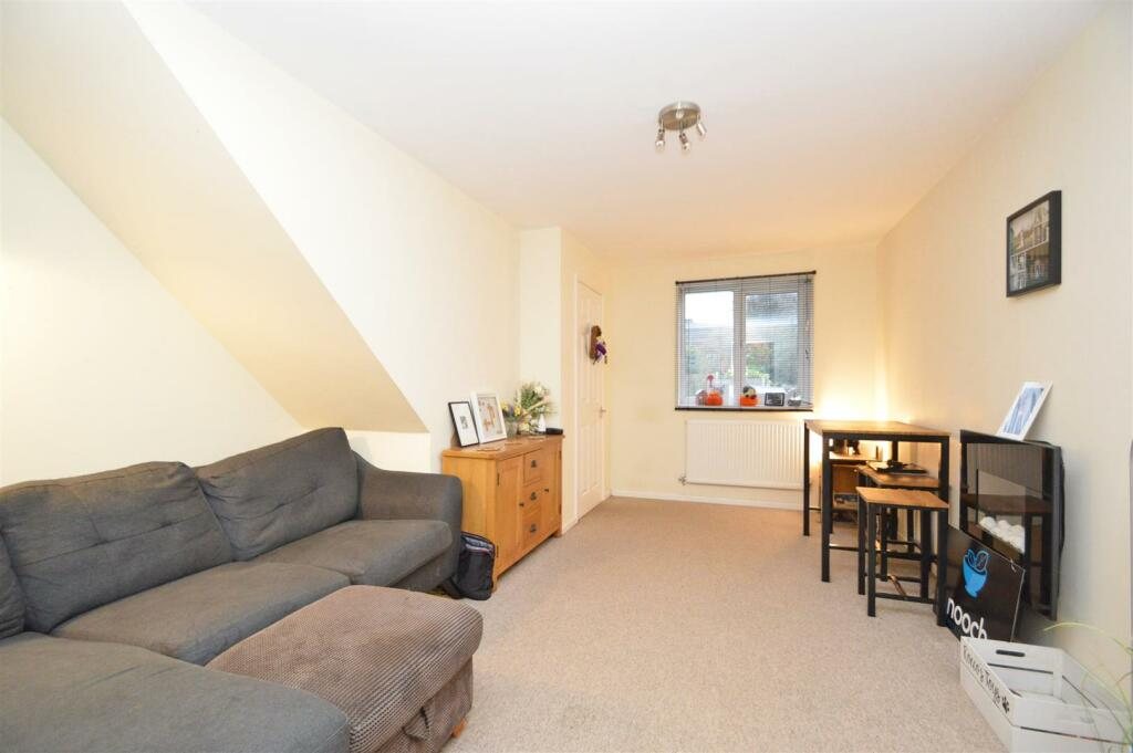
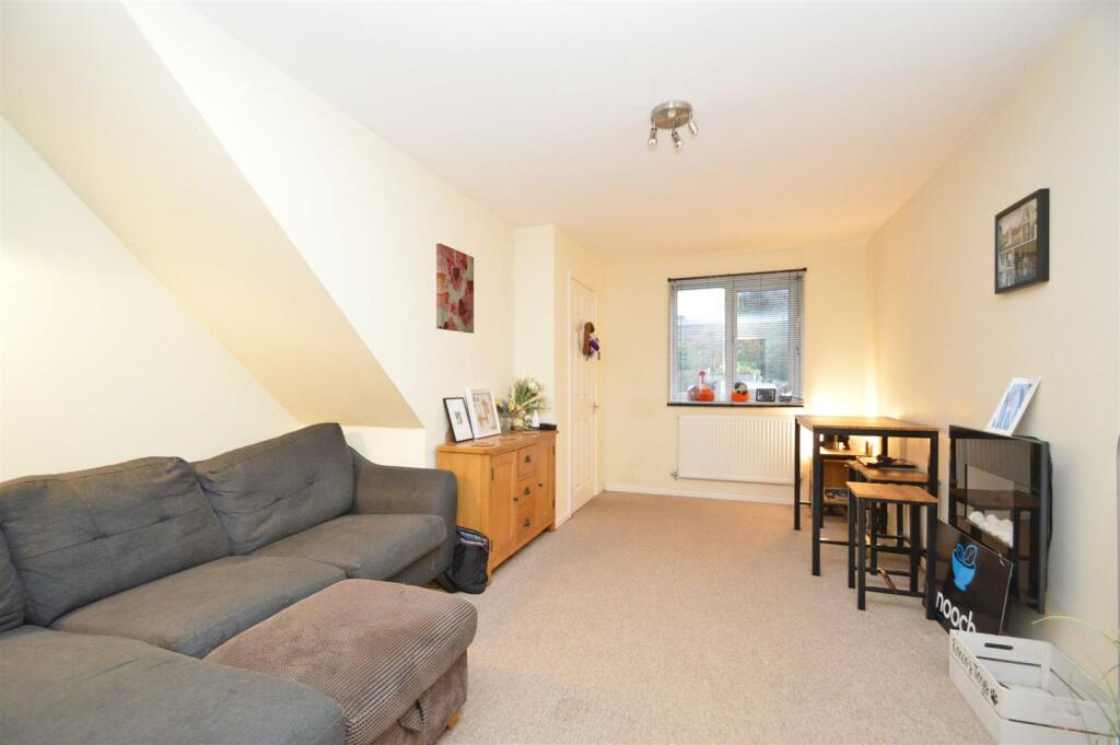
+ wall art (456, 290)
